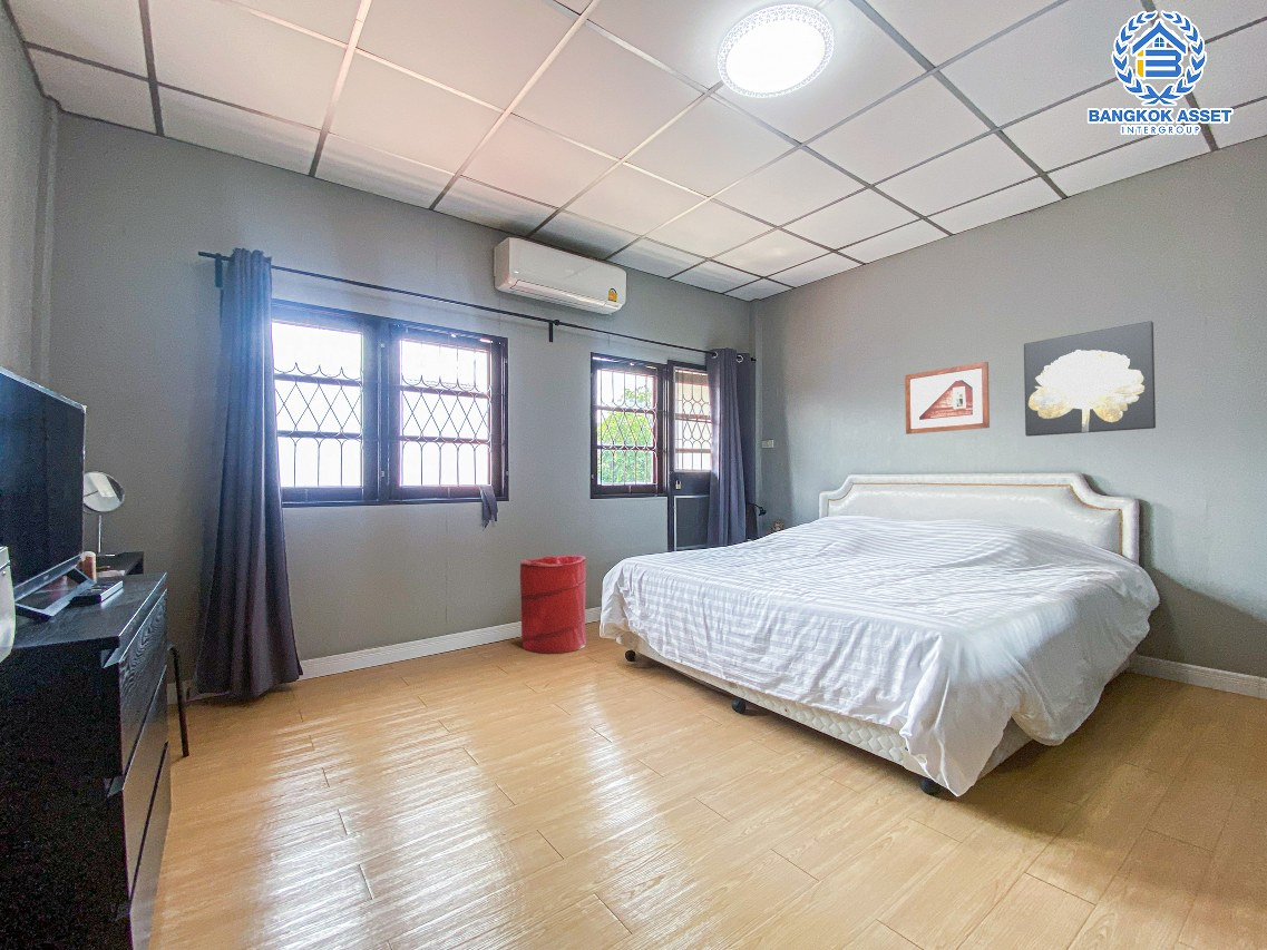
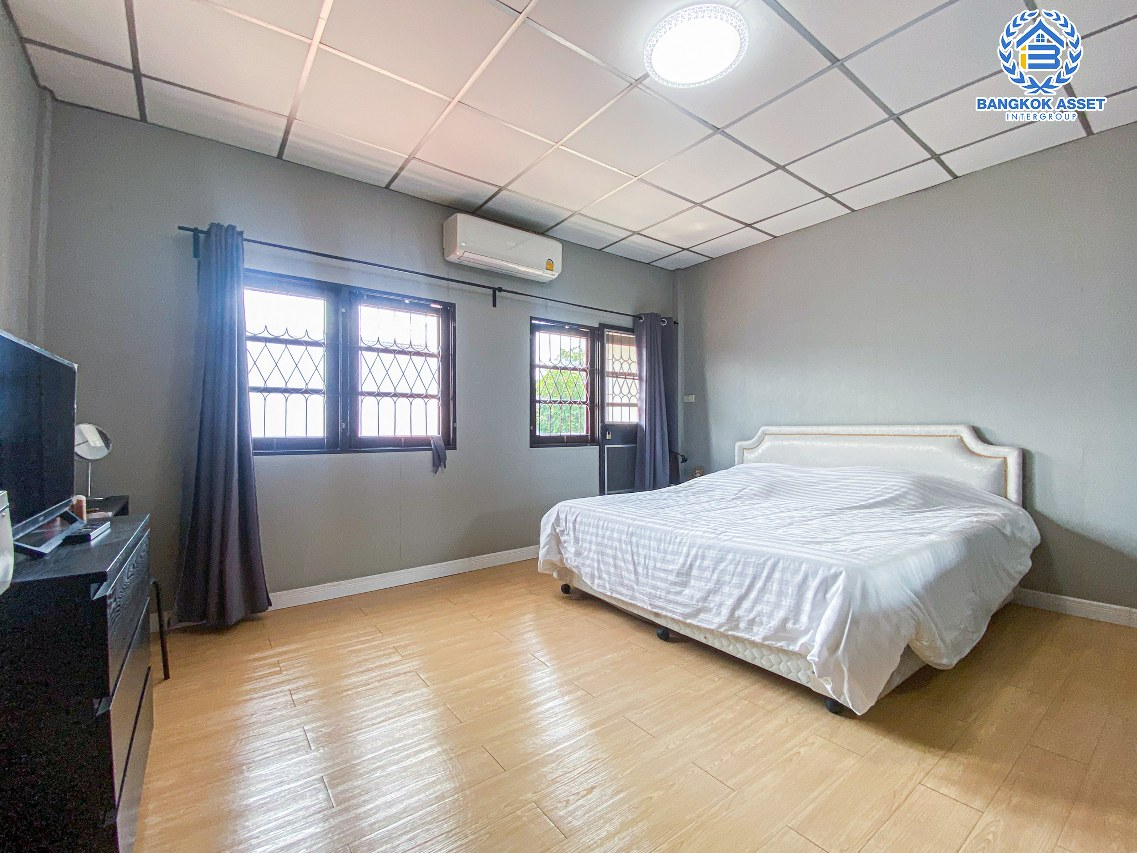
- wall art (1084, 382)
- laundry hamper (553, 599)
- picture frame (944, 400)
